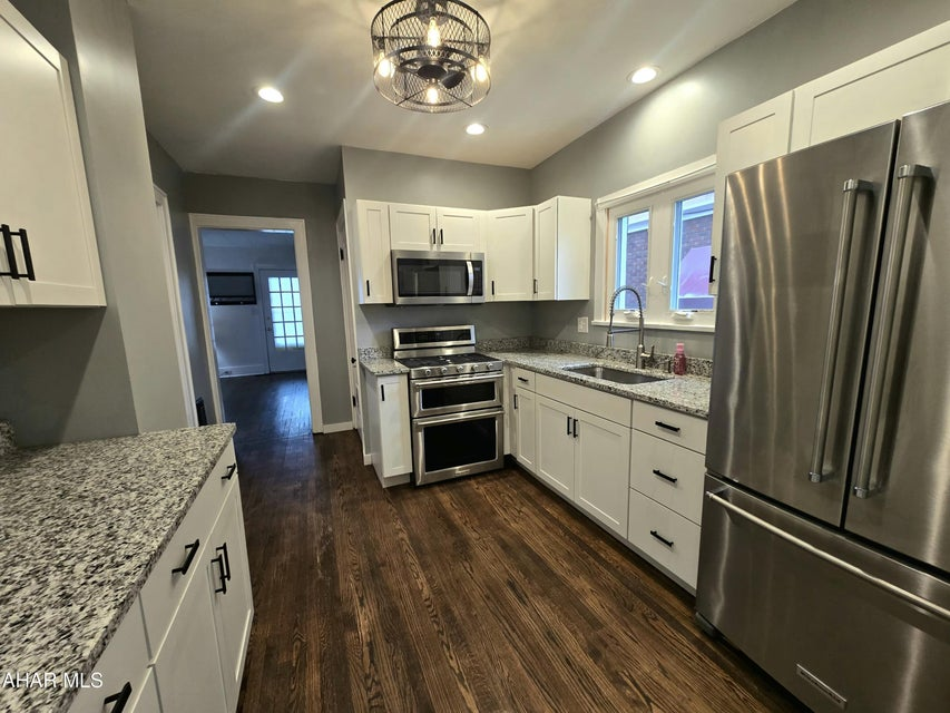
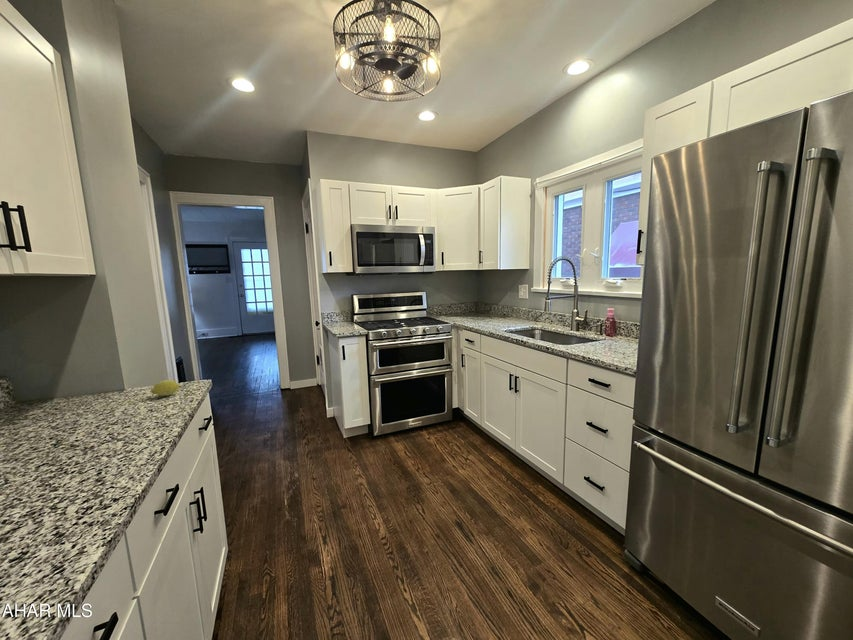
+ fruit (165, 388)
